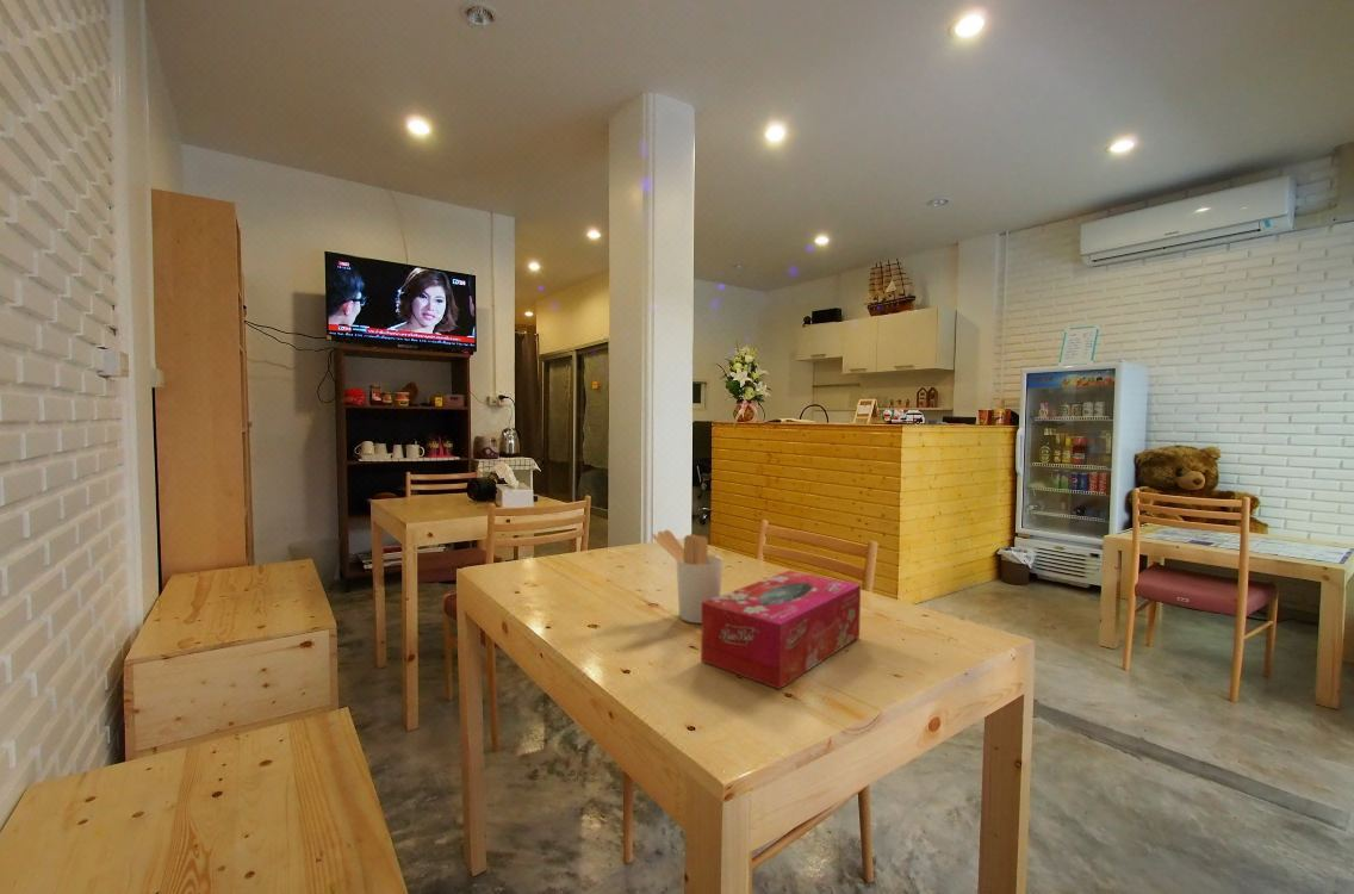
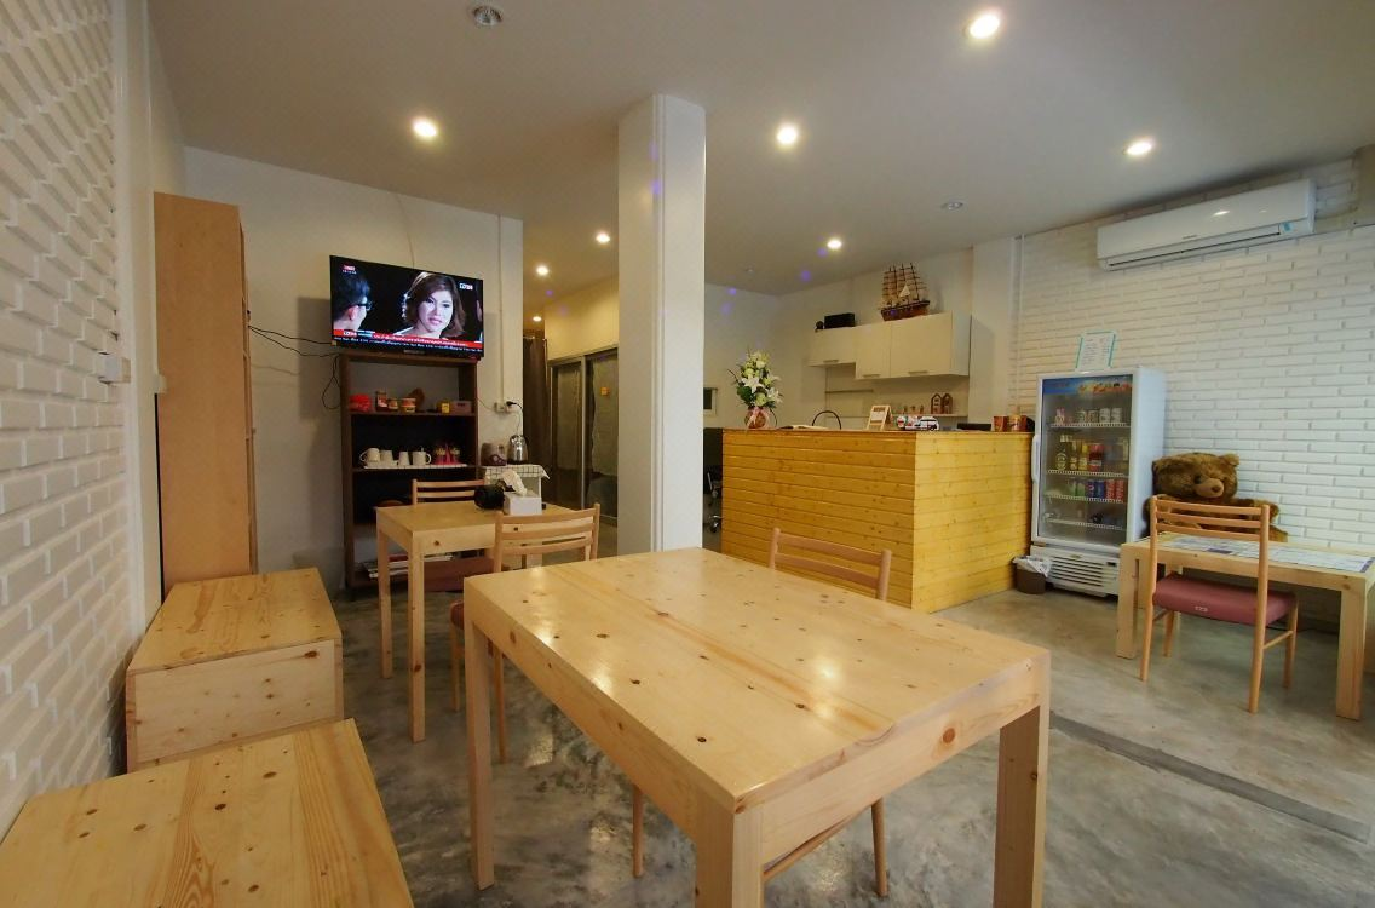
- utensil holder (687, 572)
- tissue box (784, 620)
